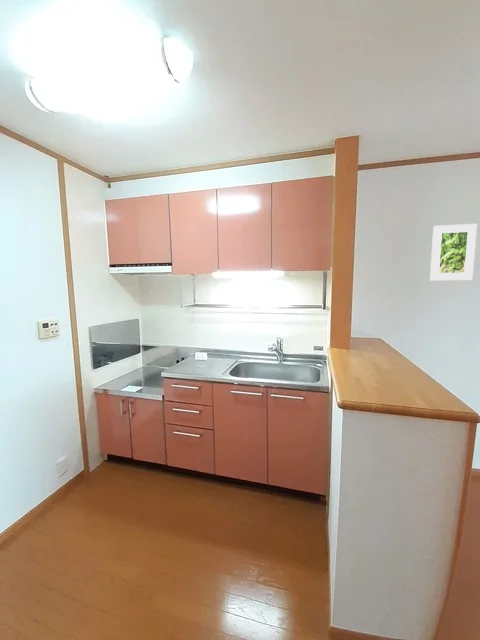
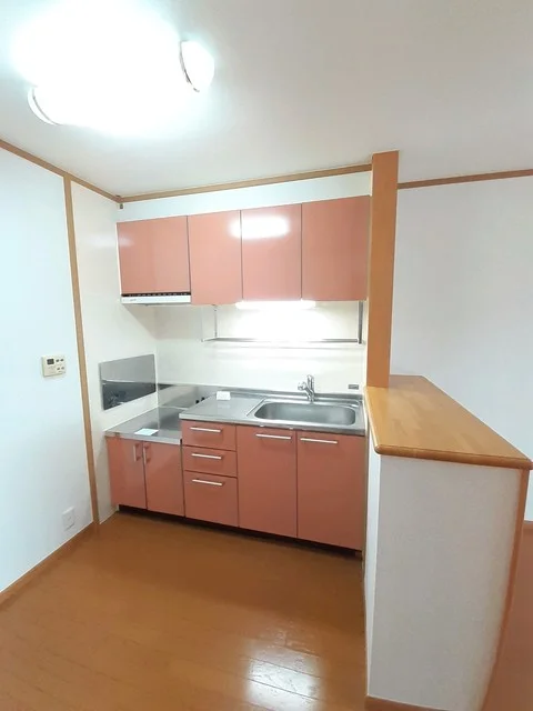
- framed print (452, 252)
